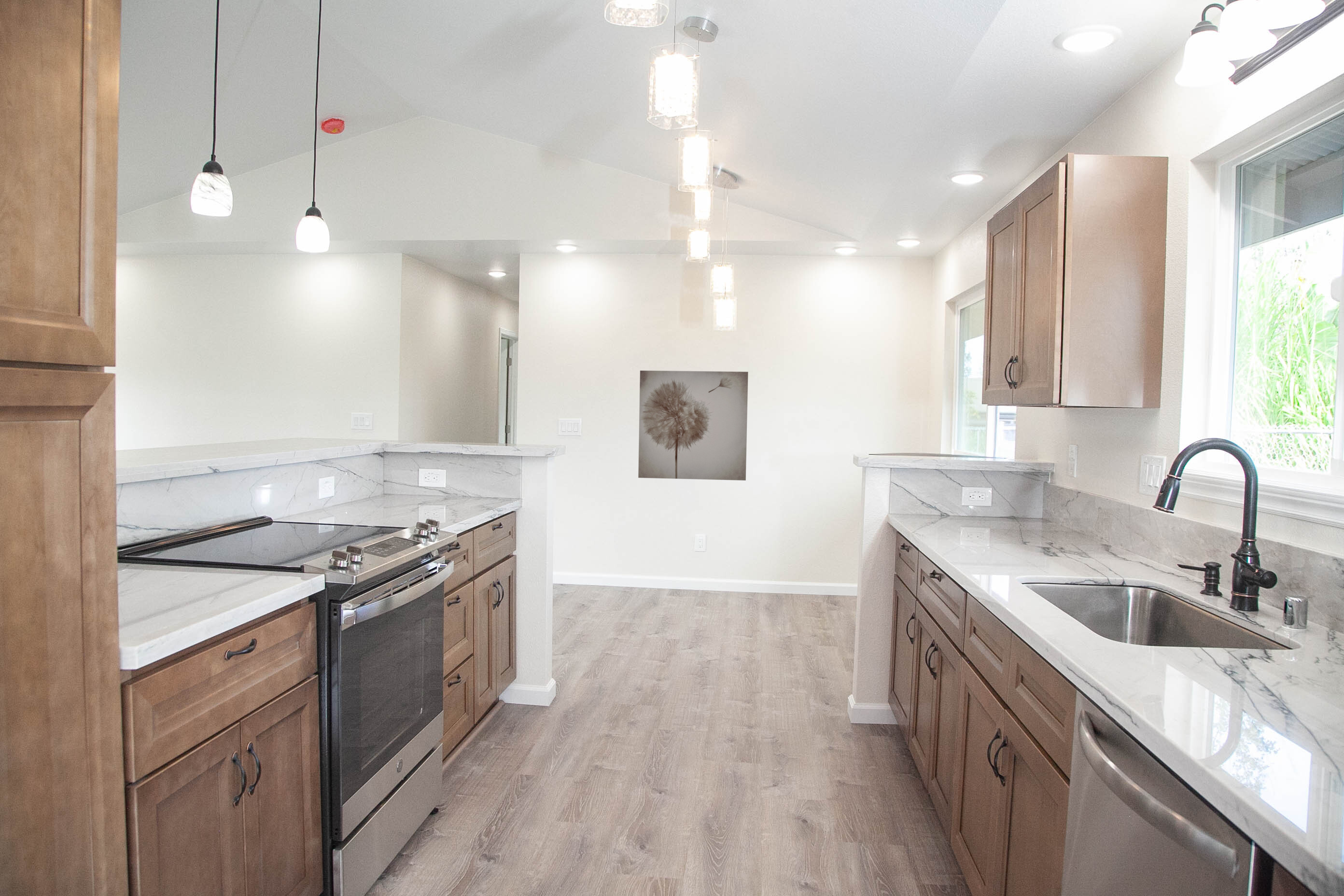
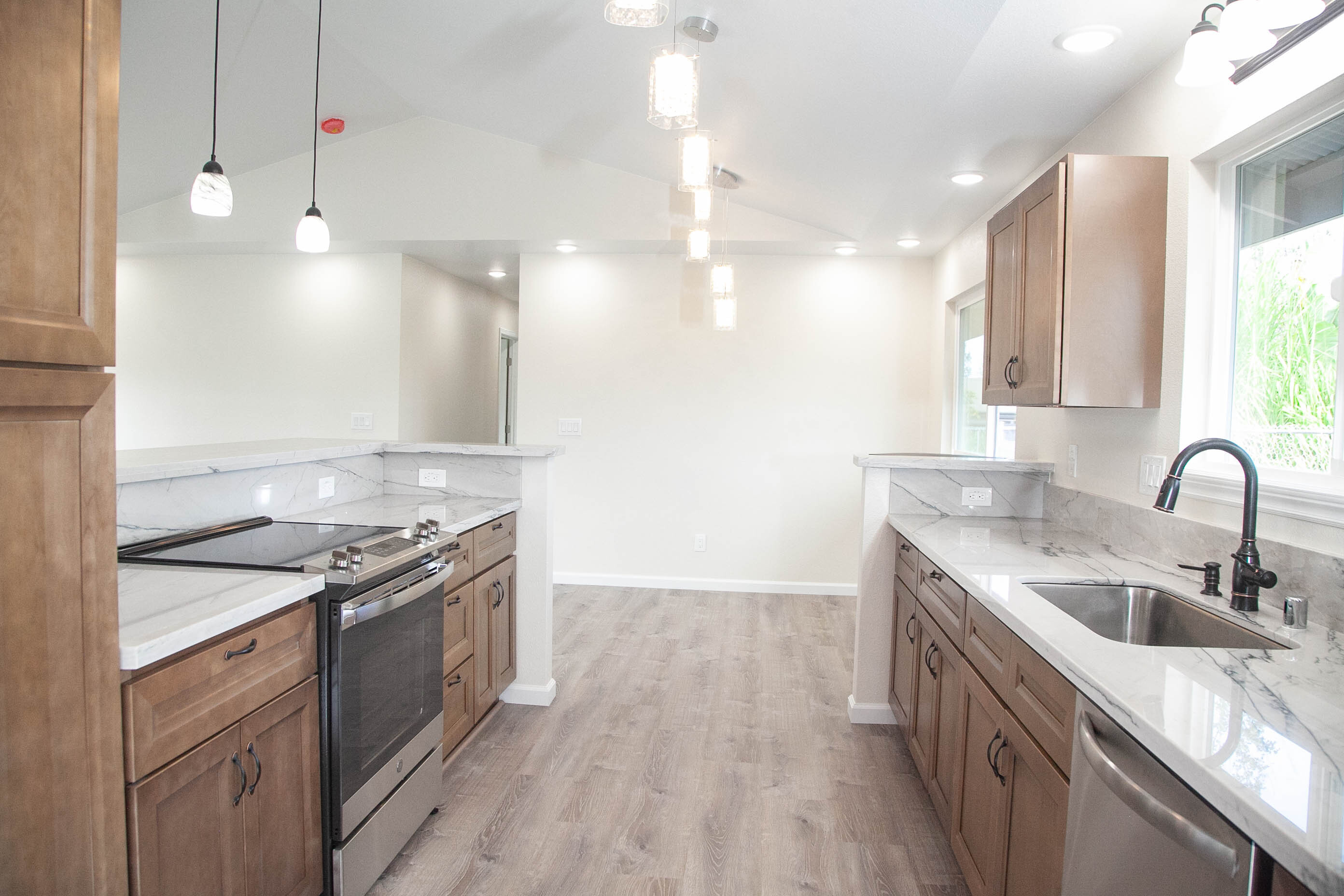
- wall art (693, 425)
